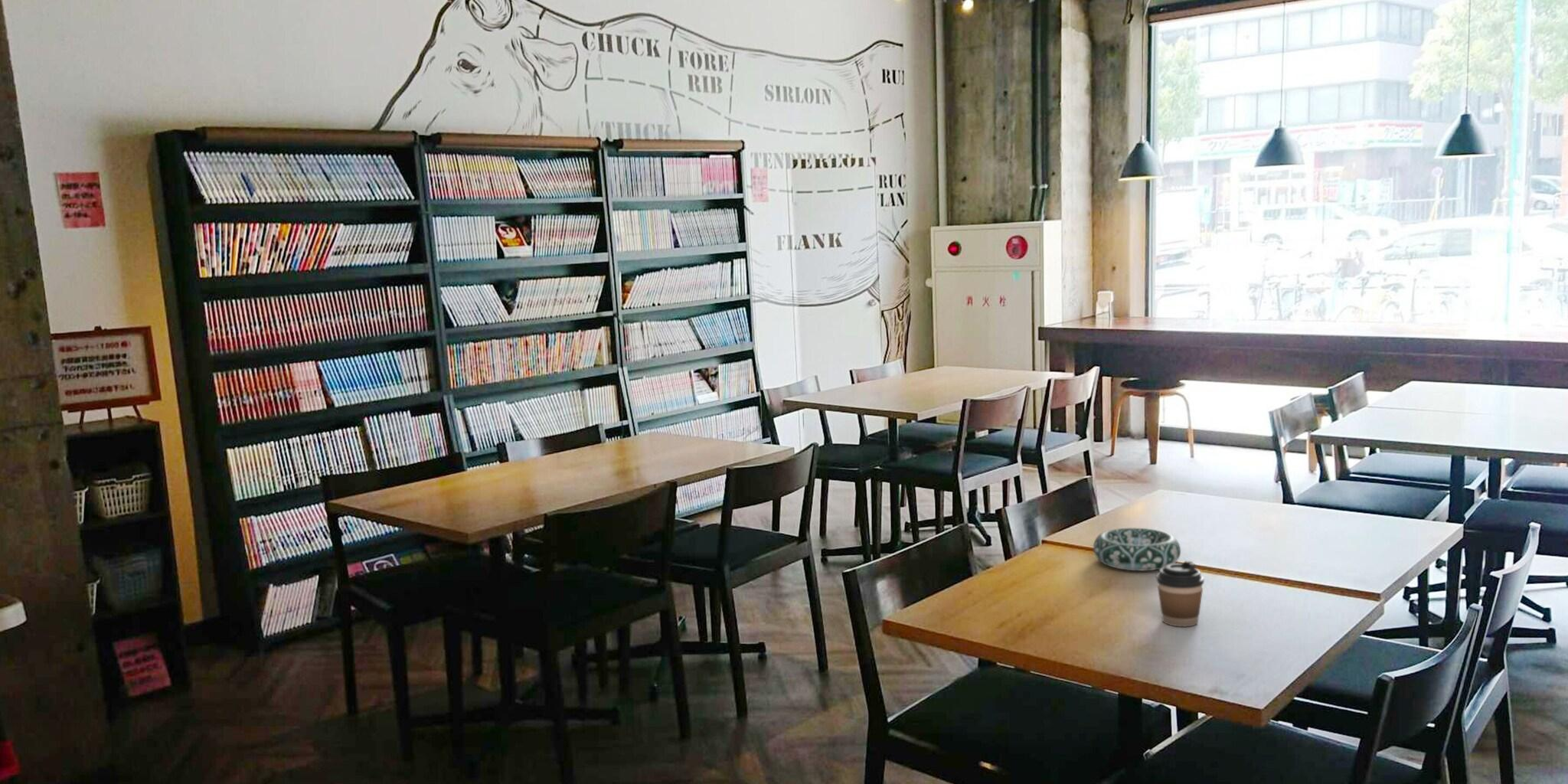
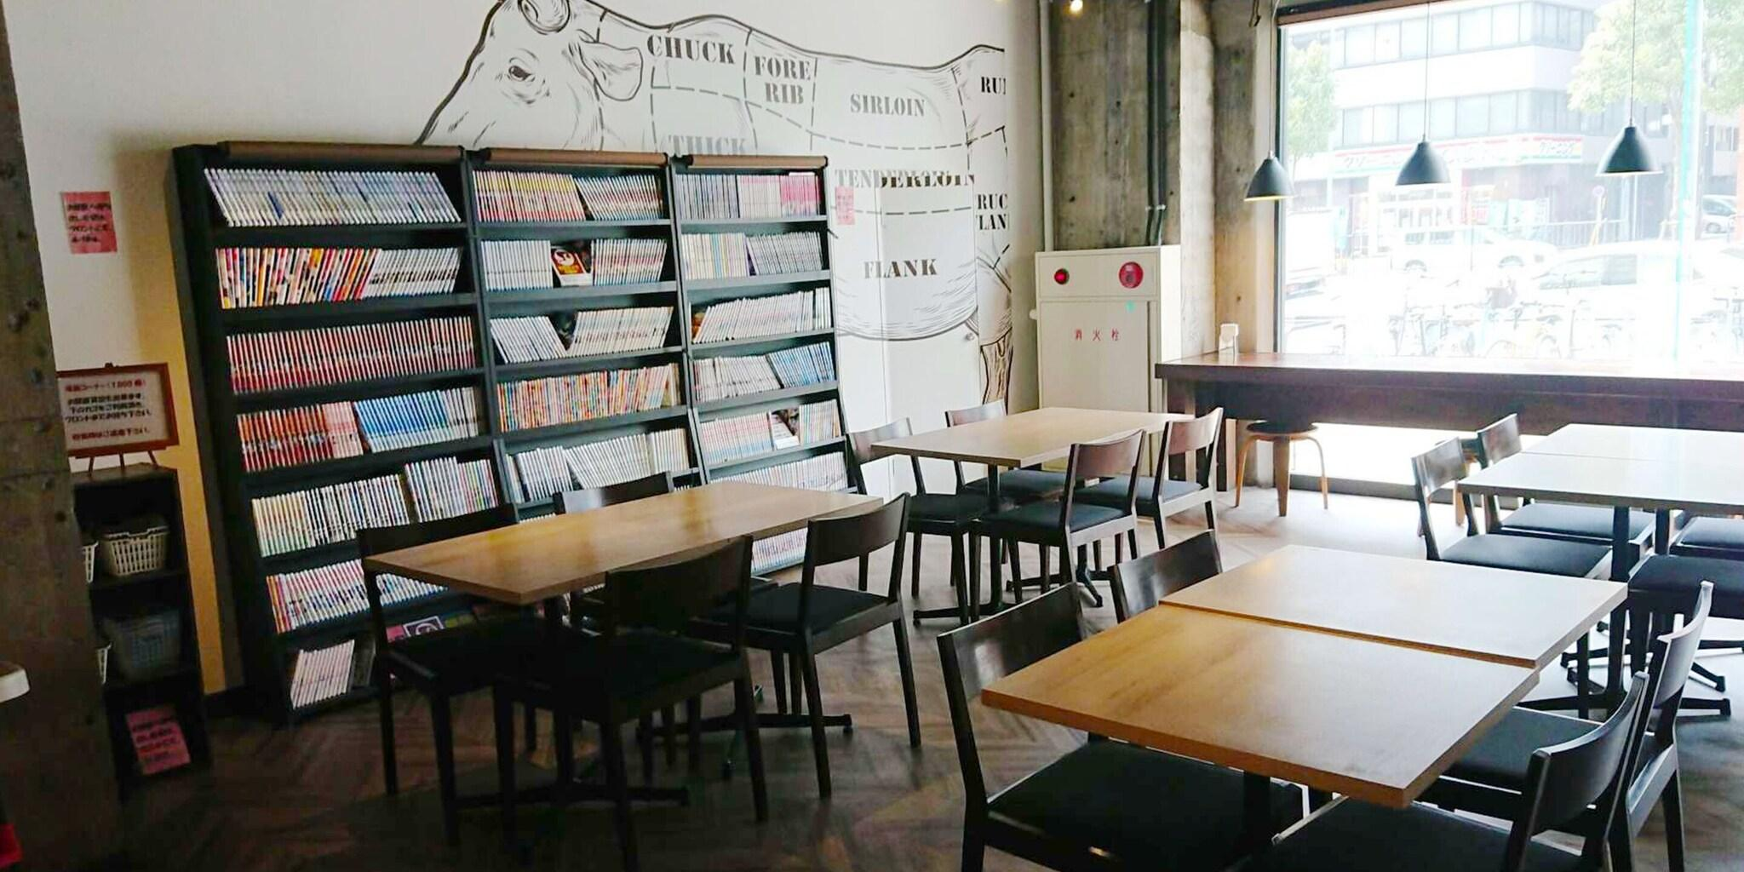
- coffee cup (1180, 592)
- decorative bowl (1136, 549)
